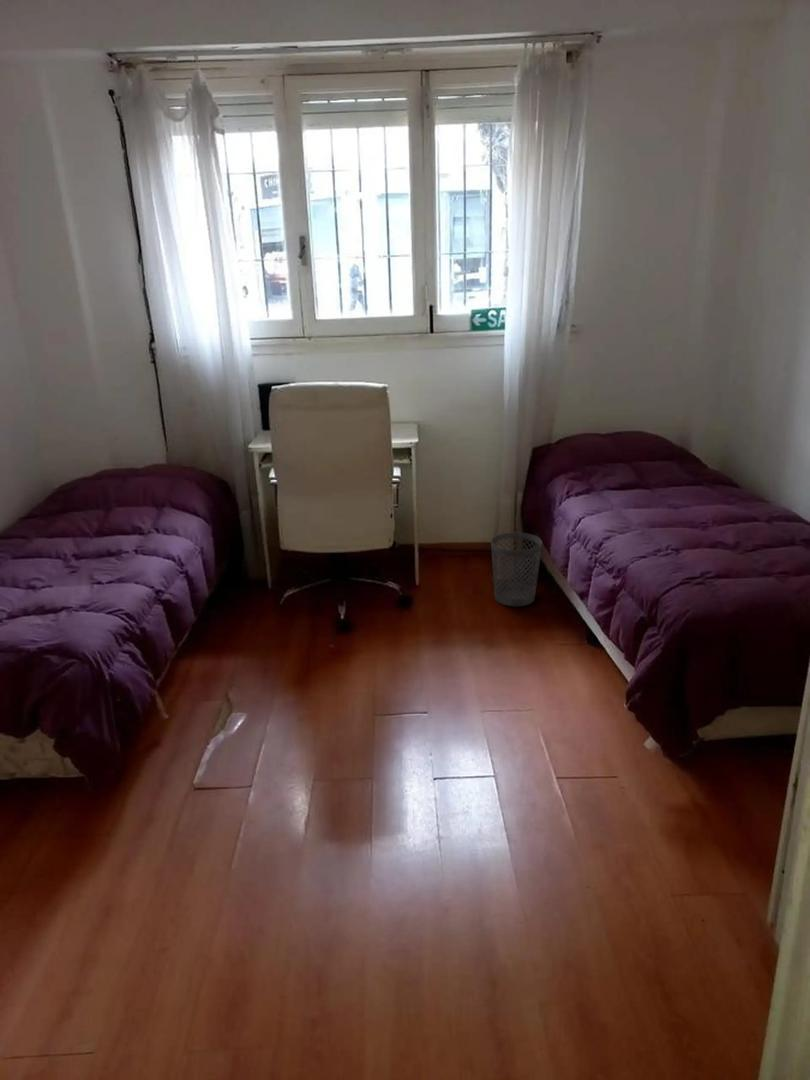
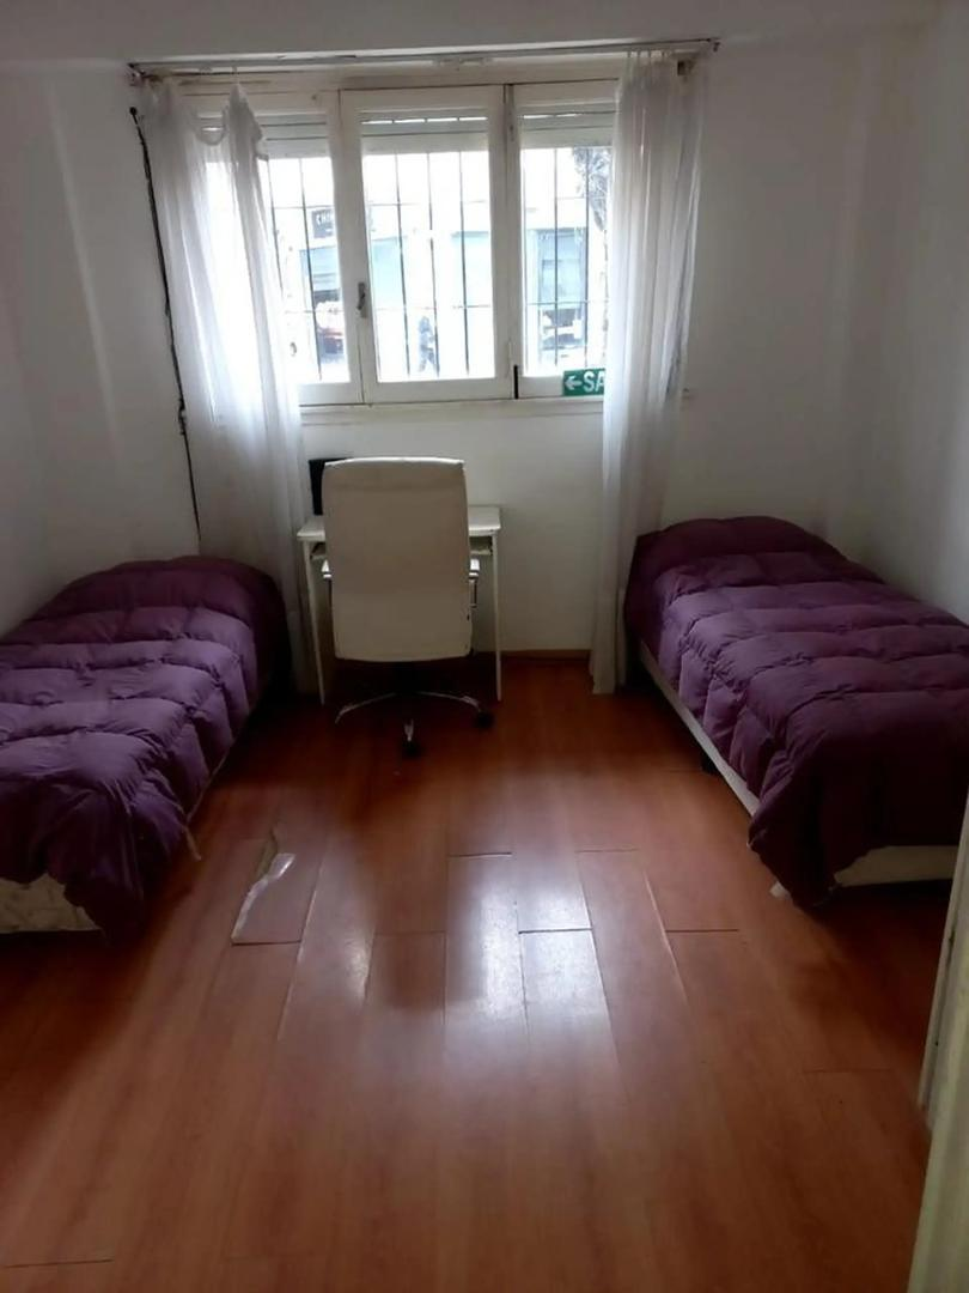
- wastebasket (515, 569)
